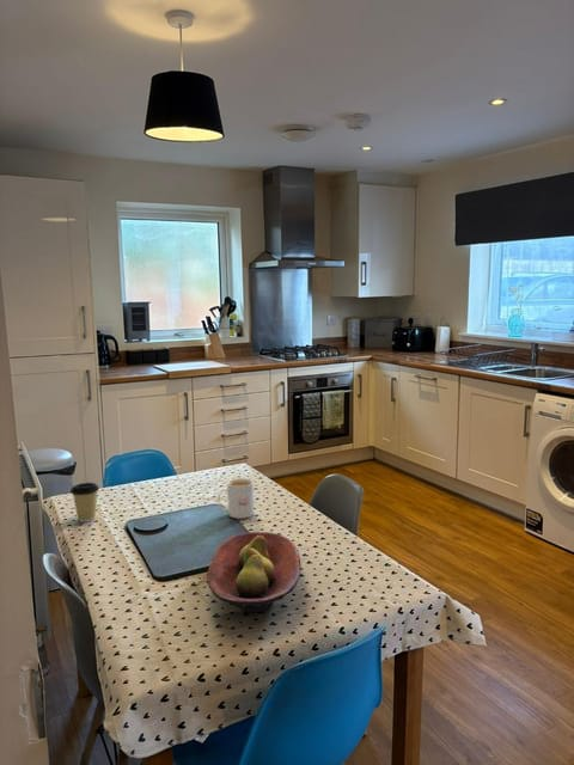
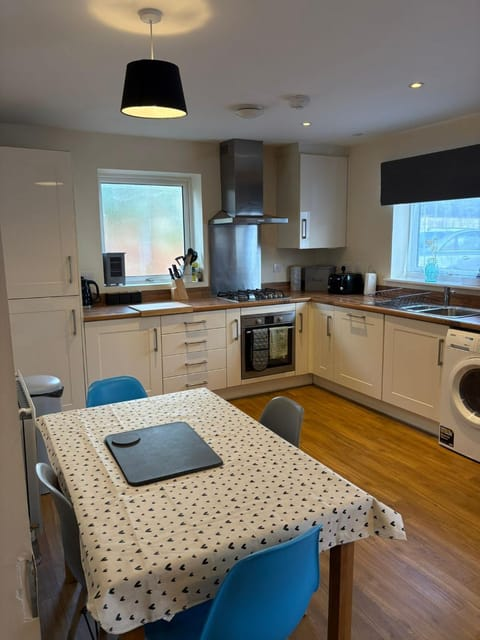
- fruit bowl (255, 564)
- mug (236, 498)
- coffee cup (85, 501)
